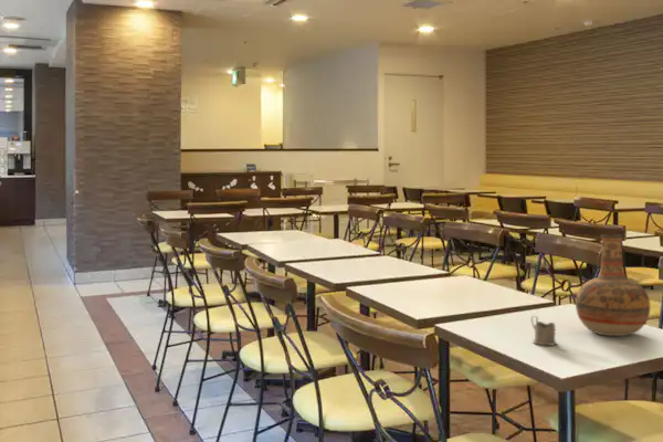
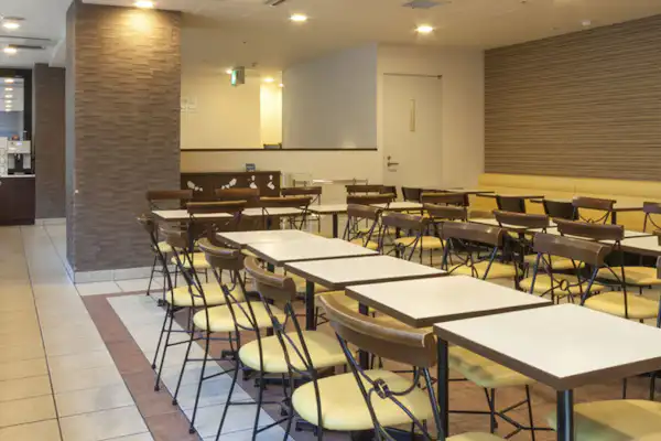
- tea glass holder (543, 326)
- vase (612, 284)
